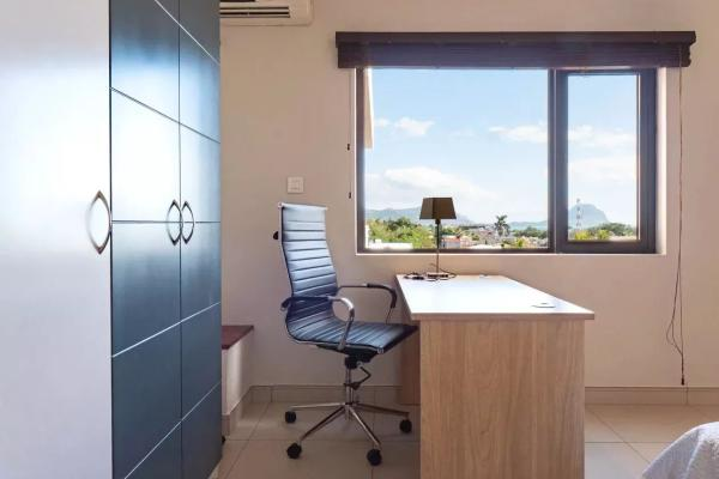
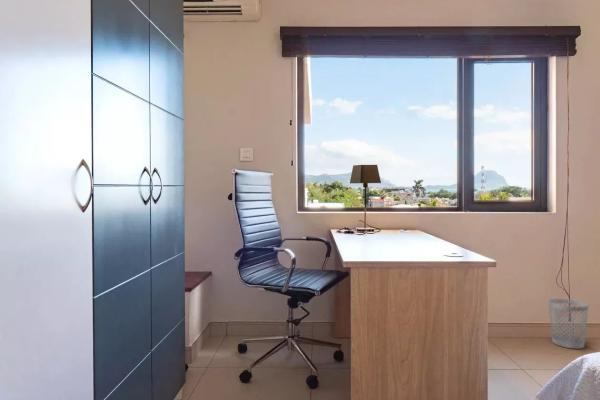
+ wastebasket (567, 323)
